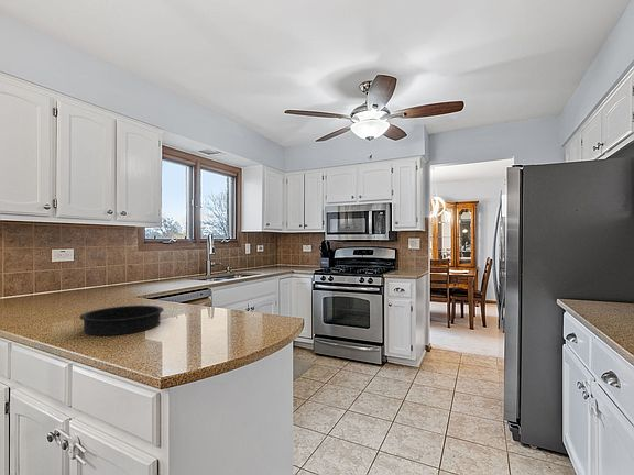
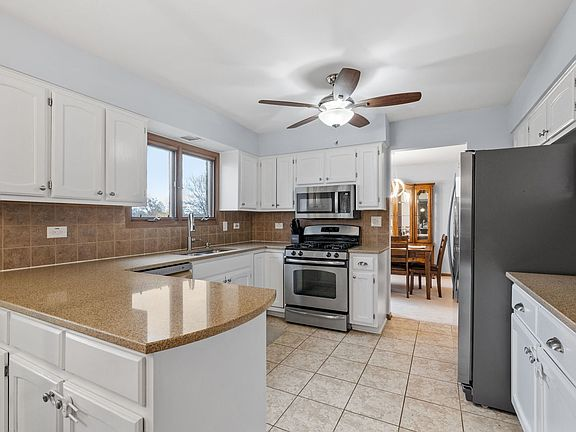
- baking pan (123, 319)
